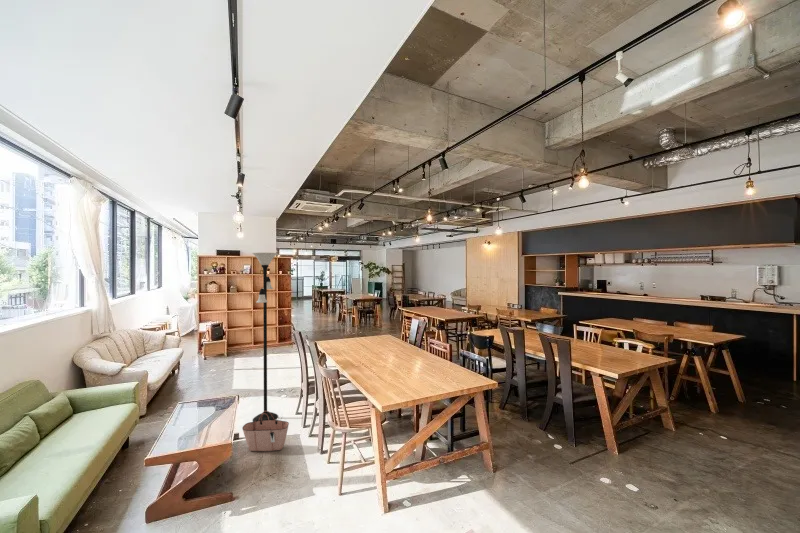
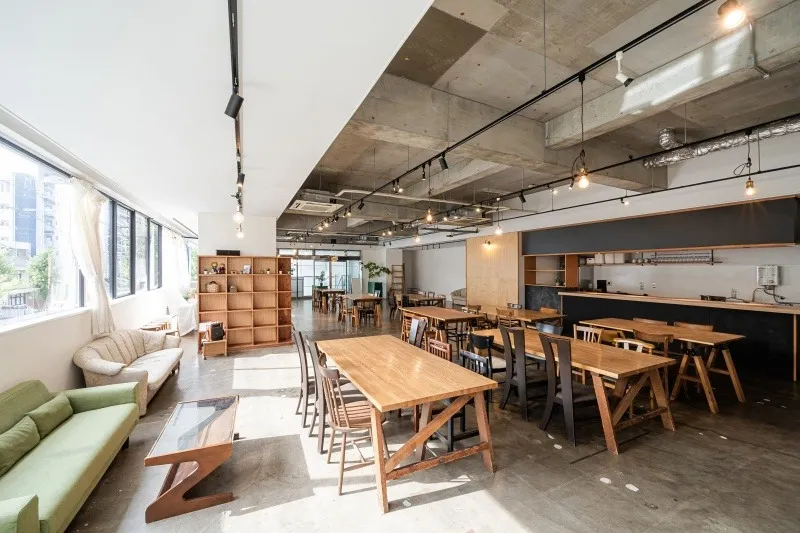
- floor lamp (265, 335)
- tote bag (266, 429)
